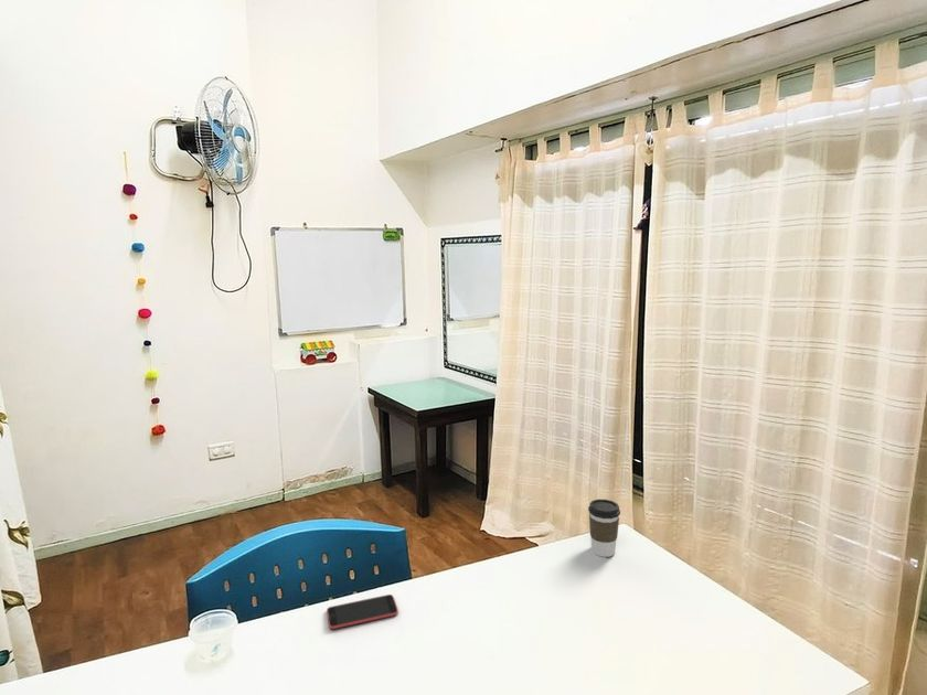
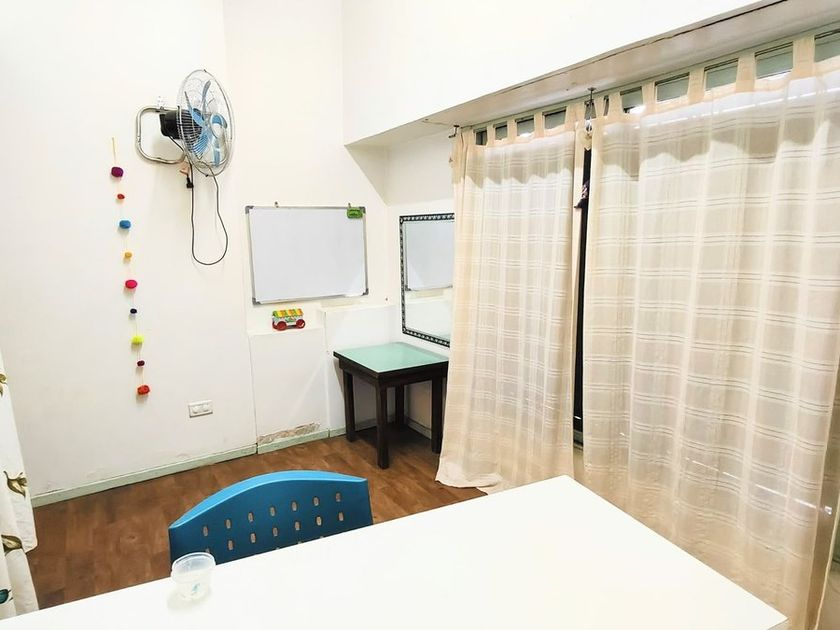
- smartphone (362, 610)
- coffee cup (604, 527)
